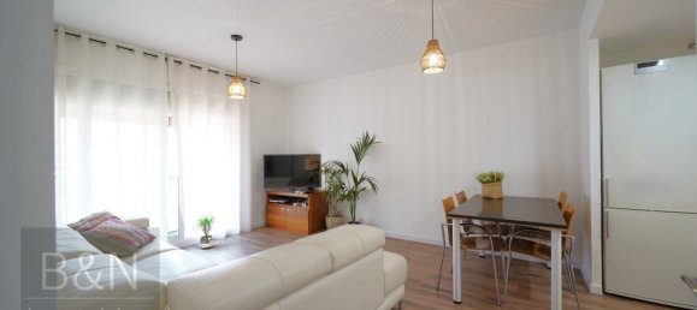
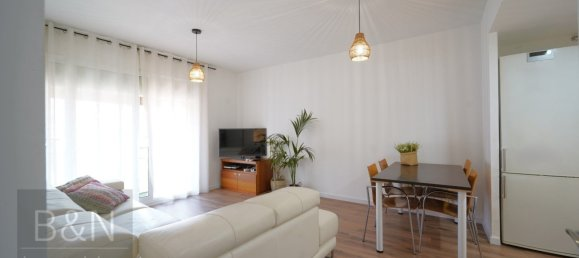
- potted plant (205, 232)
